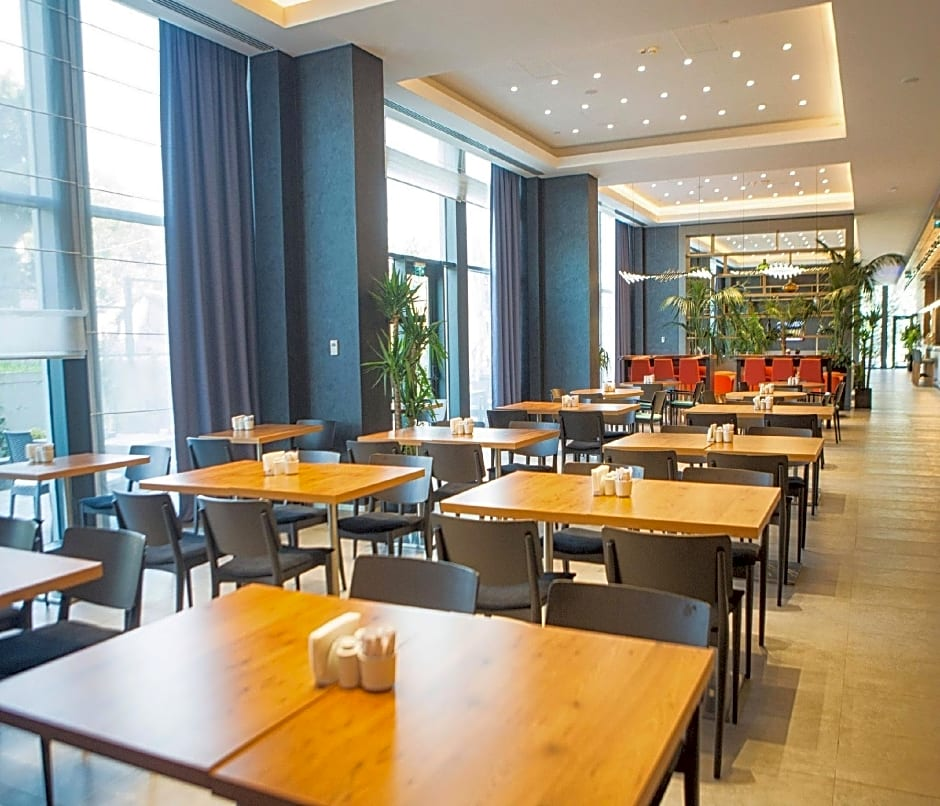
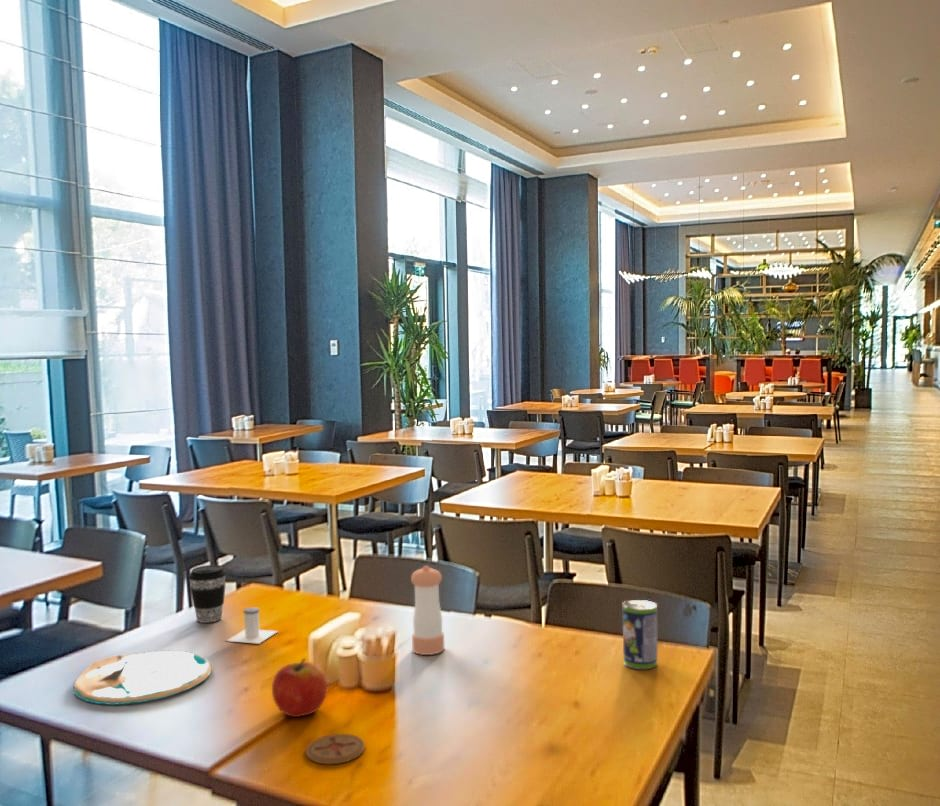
+ beverage can (640, 633)
+ plate (143, 666)
+ salt shaker (251, 622)
+ coffee cup (208, 593)
+ pepper shaker (427, 607)
+ apple (299, 685)
+ coaster (335, 748)
